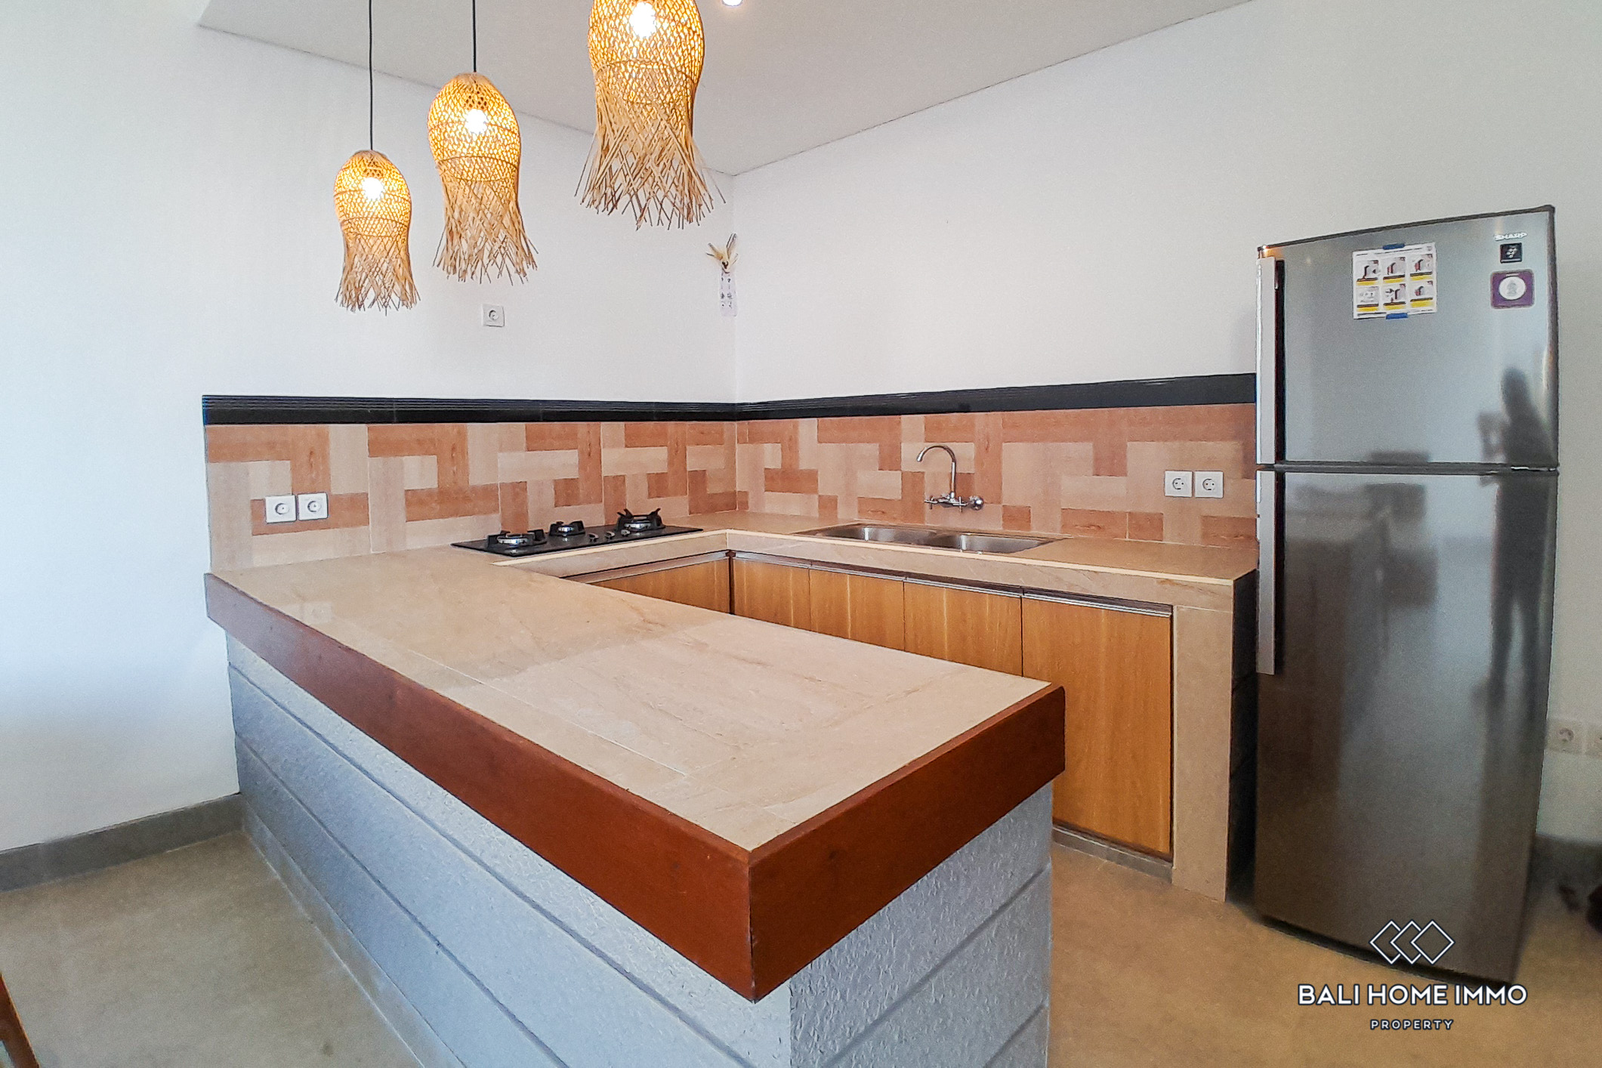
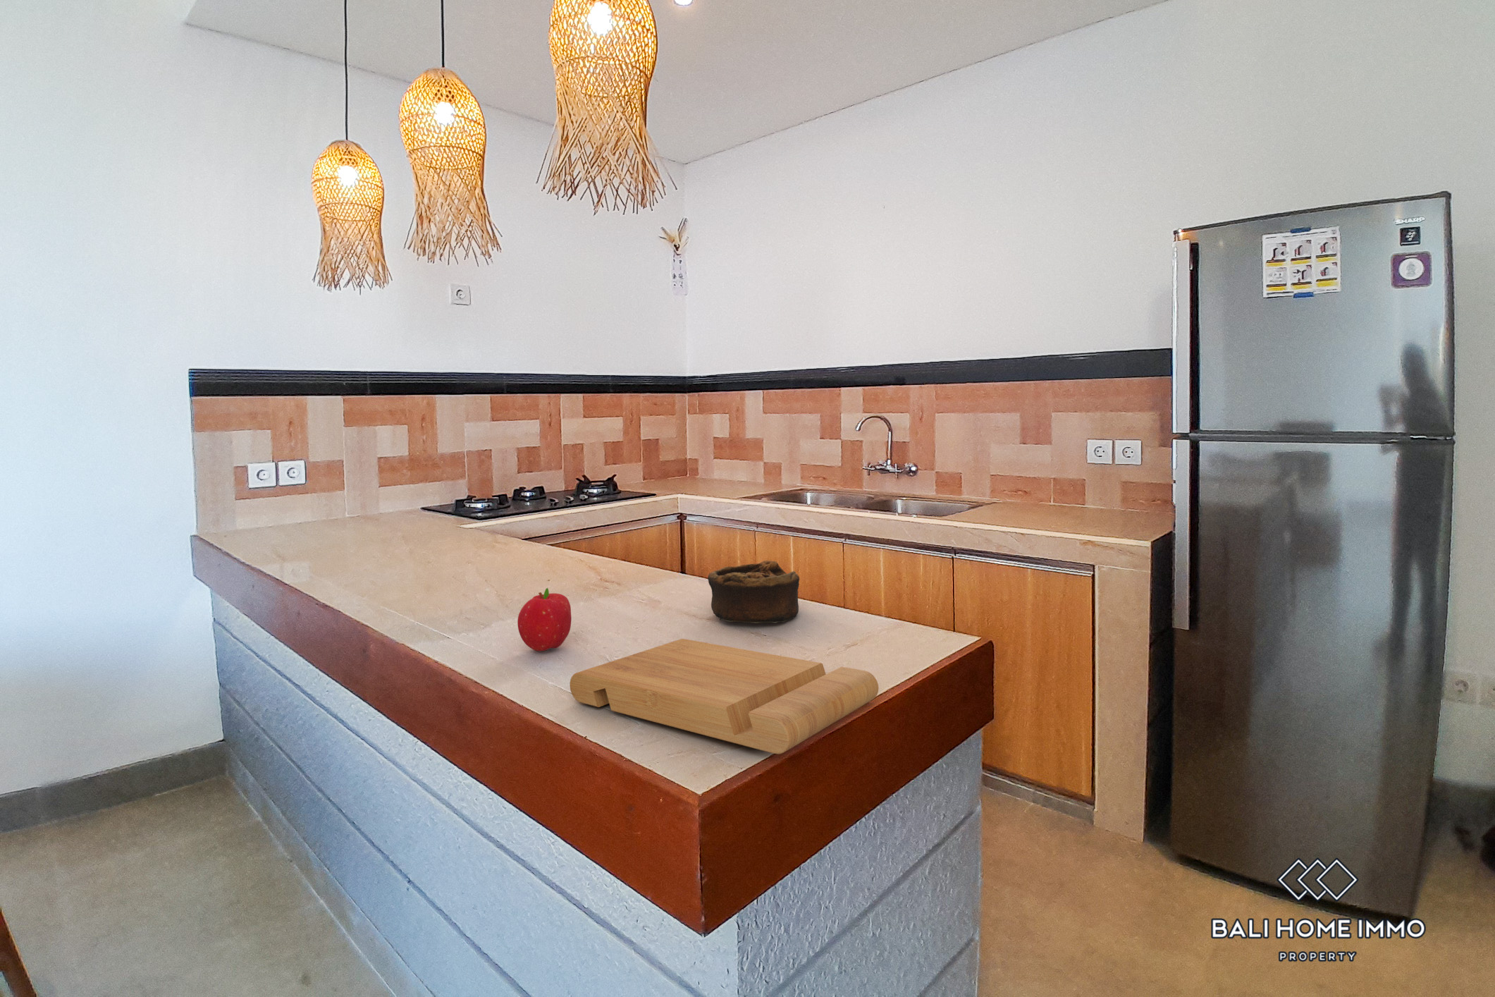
+ fruit (544, 619)
+ cutting board (722, 687)
+ bowl (753, 591)
